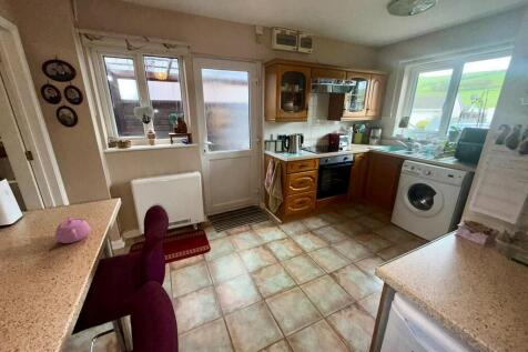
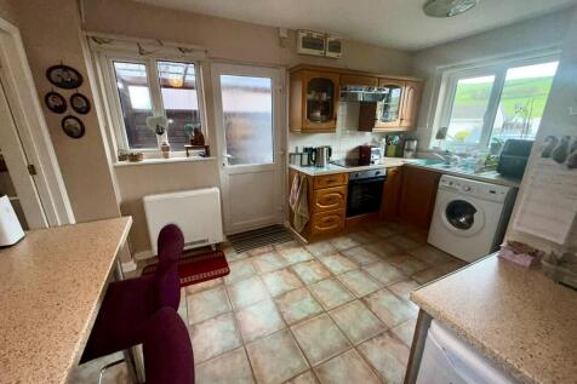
- teapot (72, 228)
